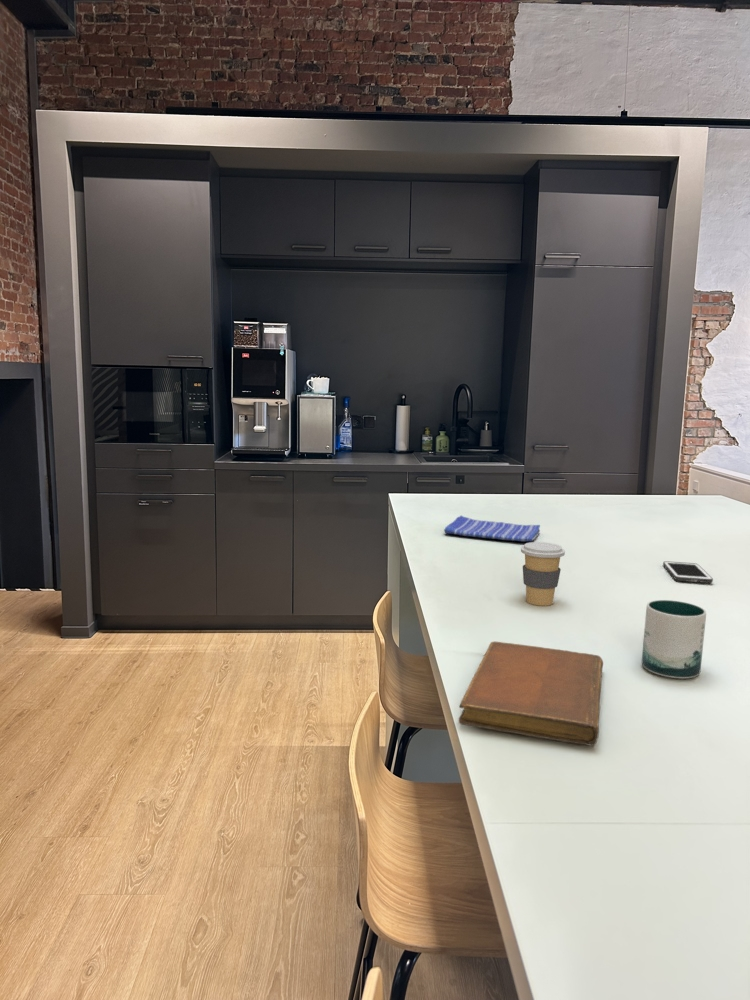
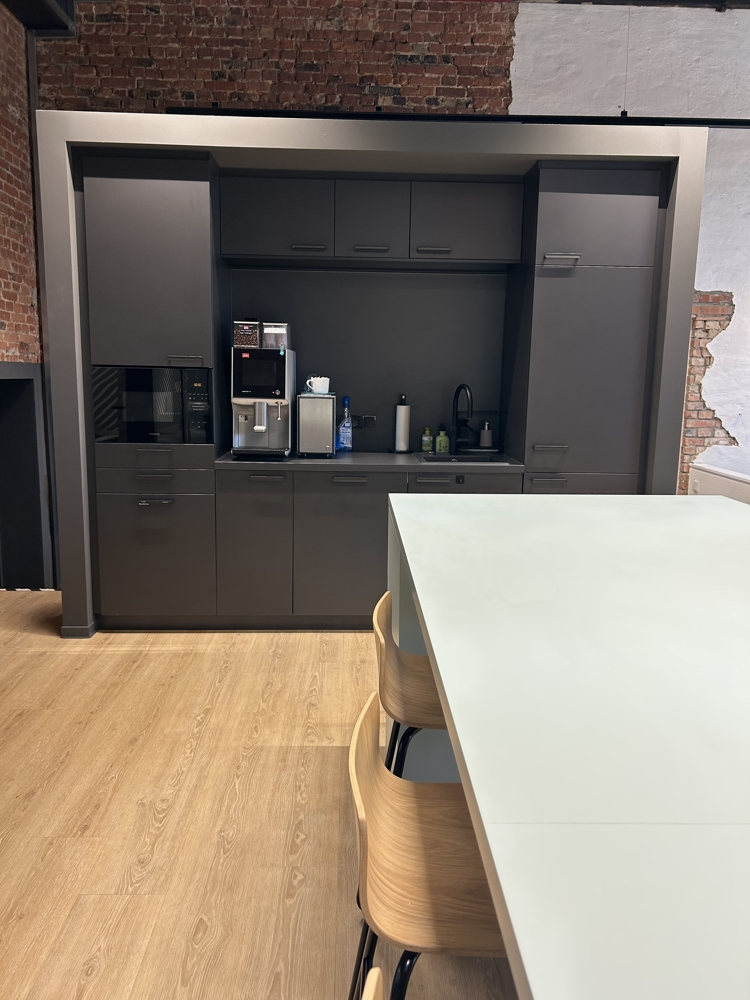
- coffee cup (541, 574)
- mug (673, 634)
- notebook (537, 686)
- dish towel (492, 528)
- cell phone (686, 571)
